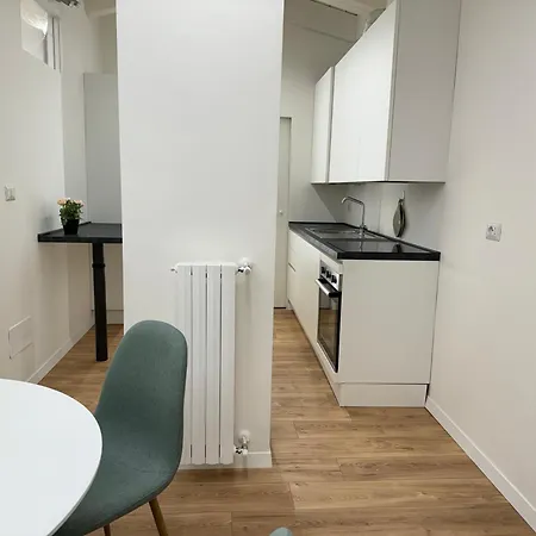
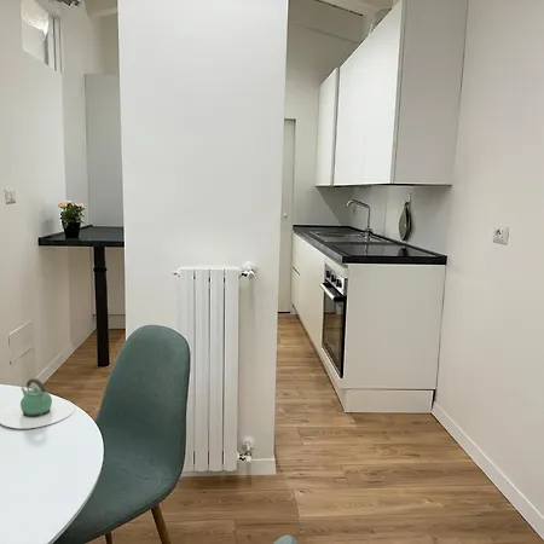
+ teapot (35, 395)
